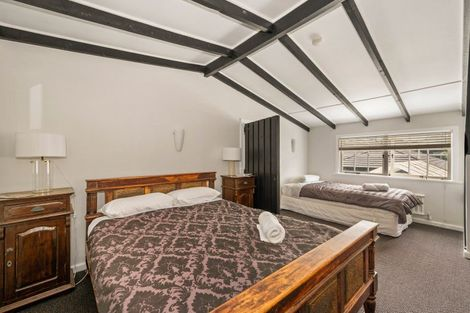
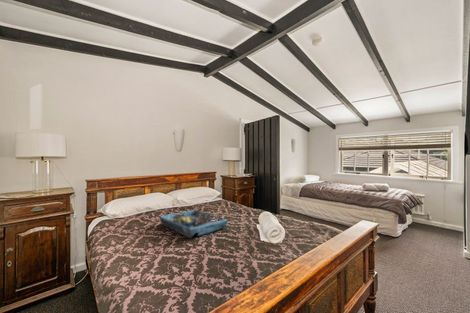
+ serving tray (192, 221)
